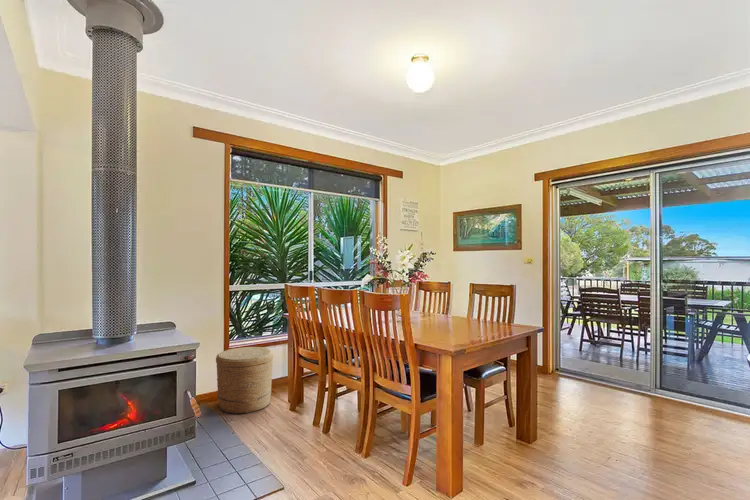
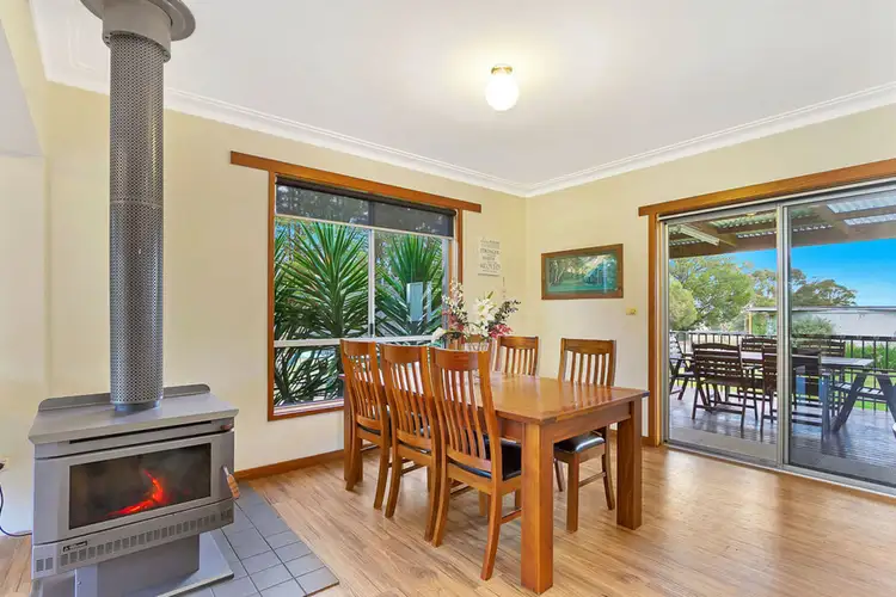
- woven basket (244, 378)
